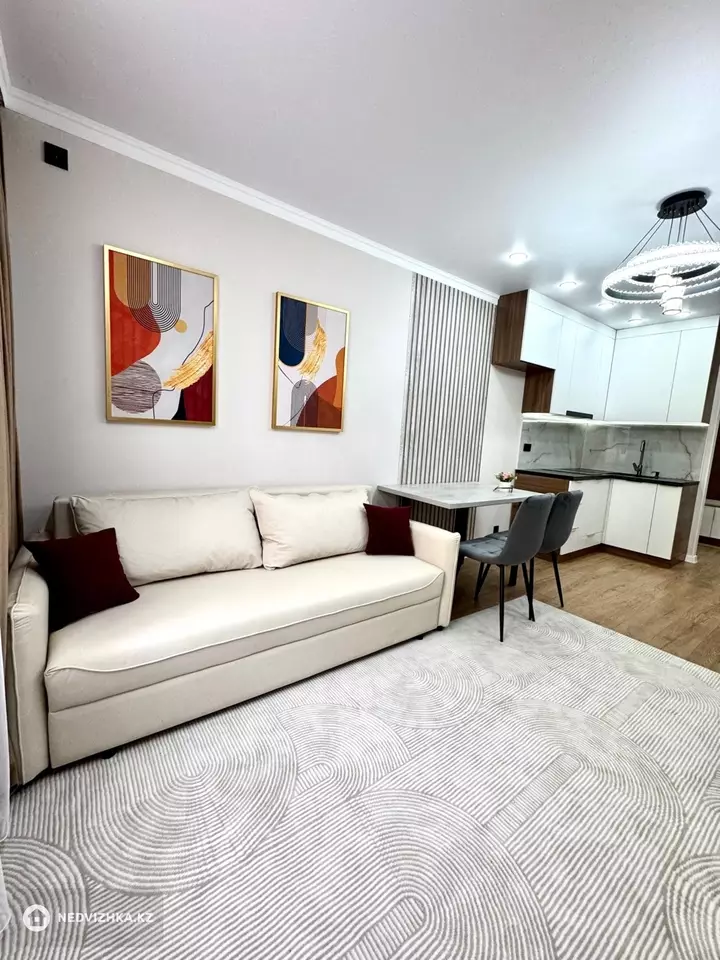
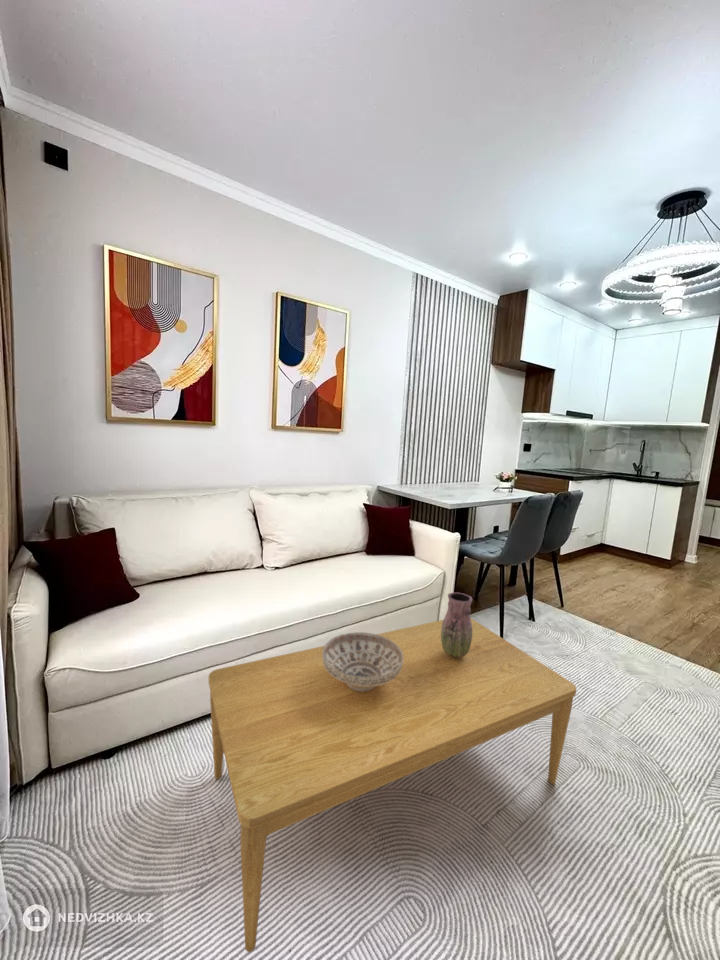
+ vase (458, 626)
+ decorative bowl (362, 666)
+ coffee table (392, 730)
